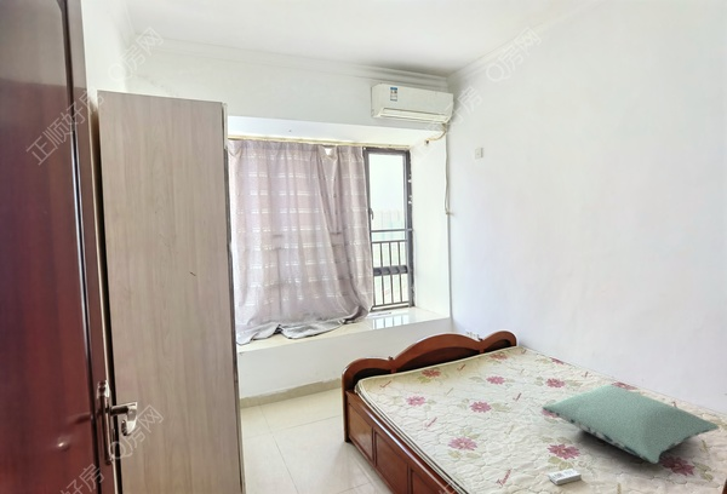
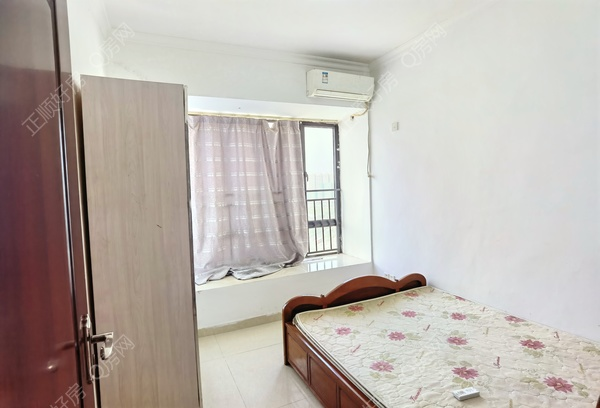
- pillow (624, 417)
